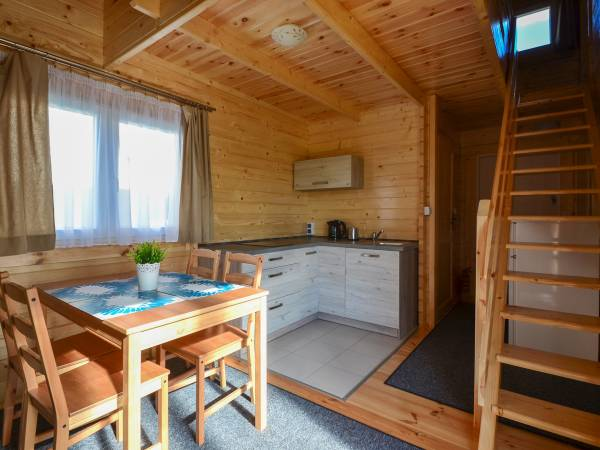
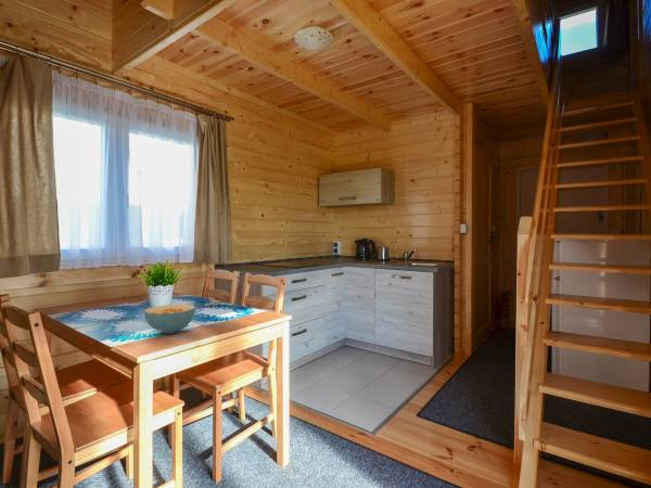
+ cereal bowl (170, 320)
